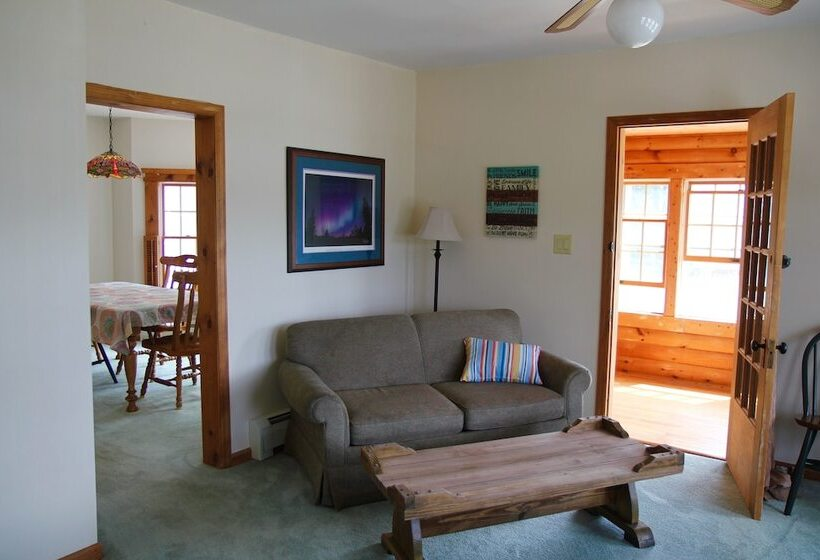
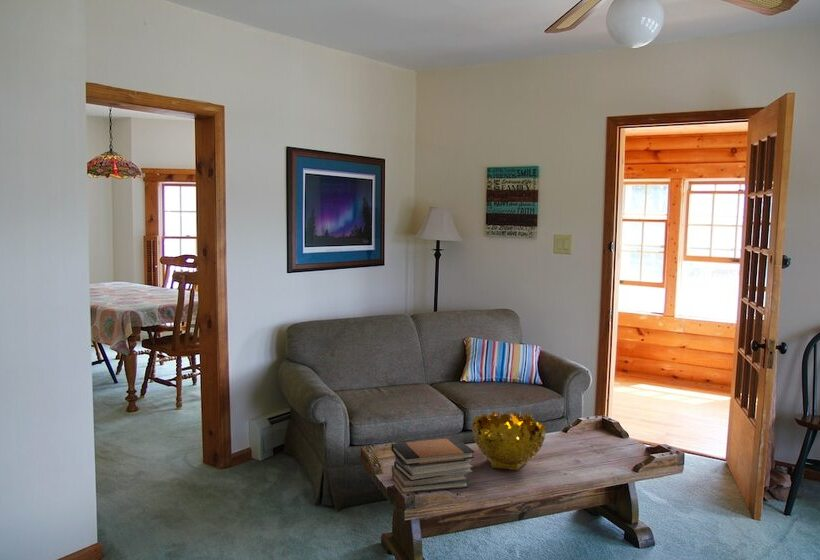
+ book stack (431, 464)
+ decorative bowl (508, 441)
